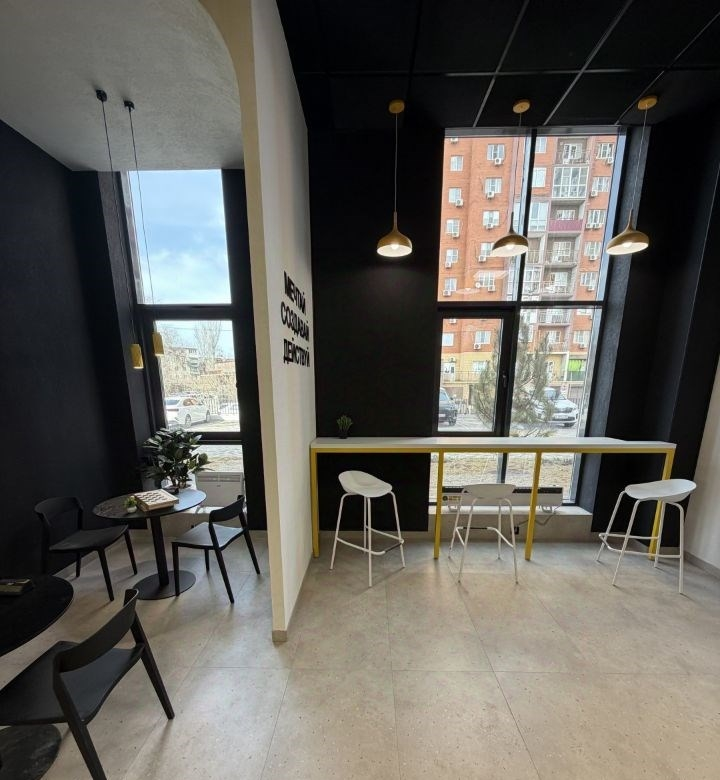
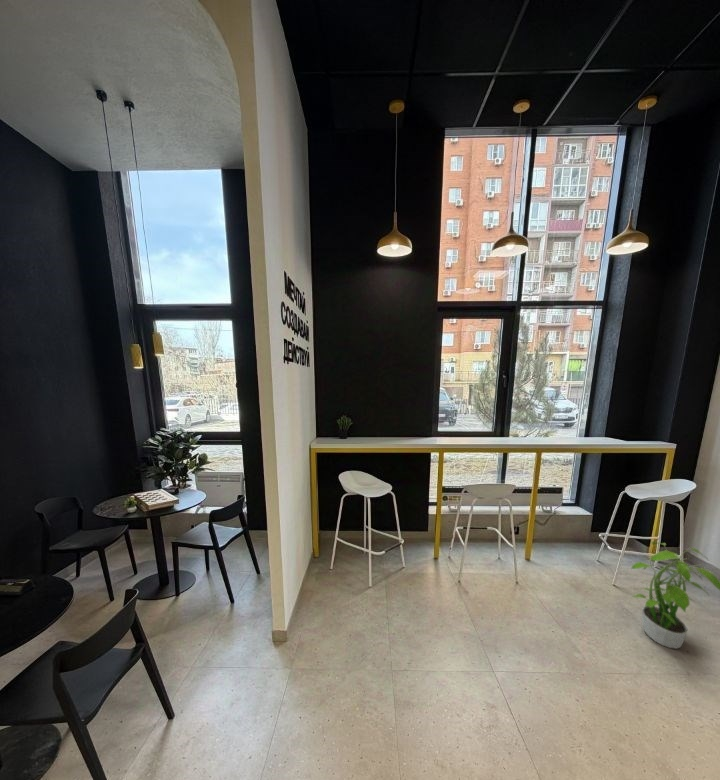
+ potted plant (677, 597)
